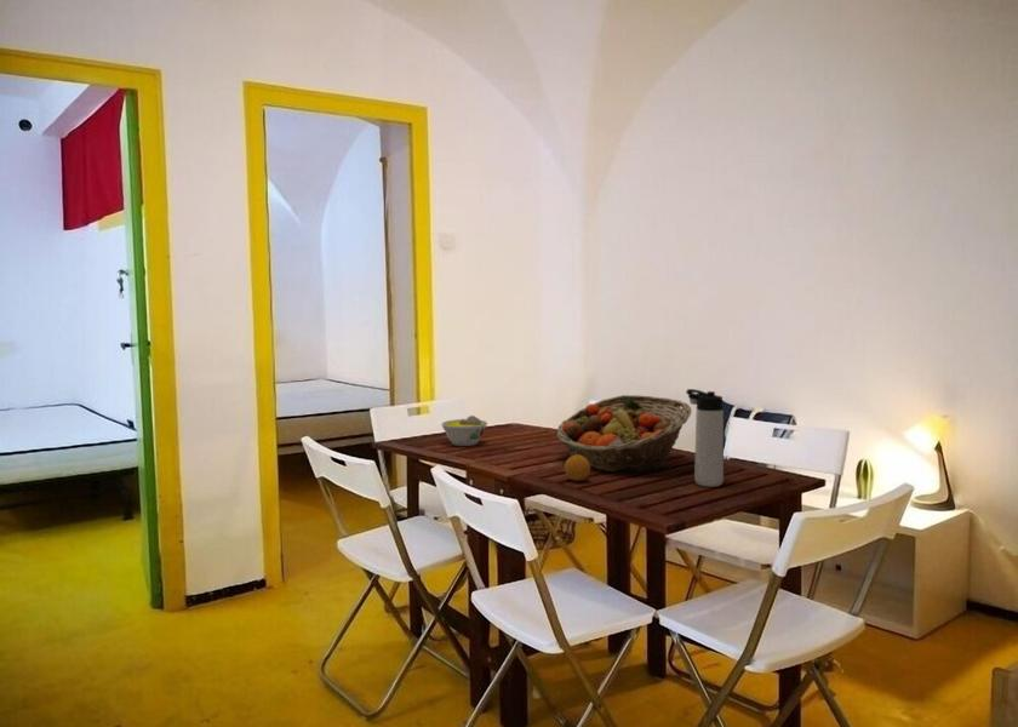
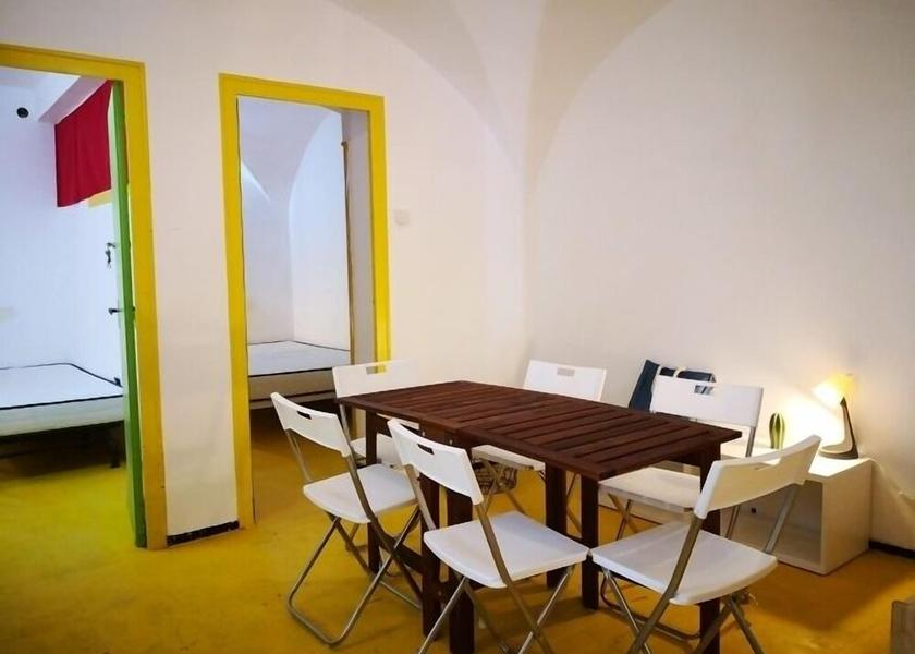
- fruit basket (622, 431)
- bowl (464, 430)
- thermos bottle (703, 436)
- fruit (577, 466)
